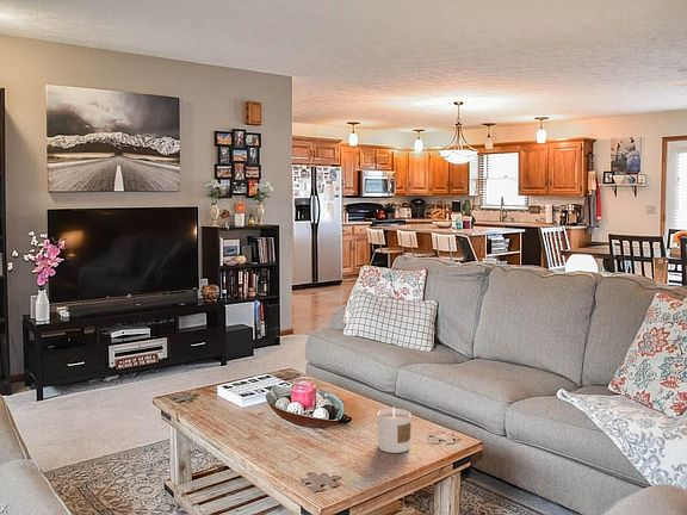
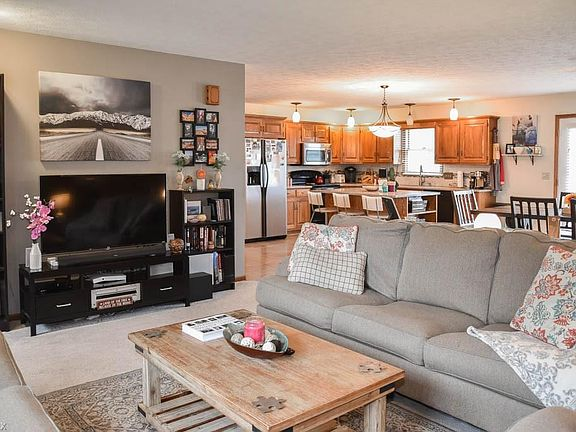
- candle (394, 427)
